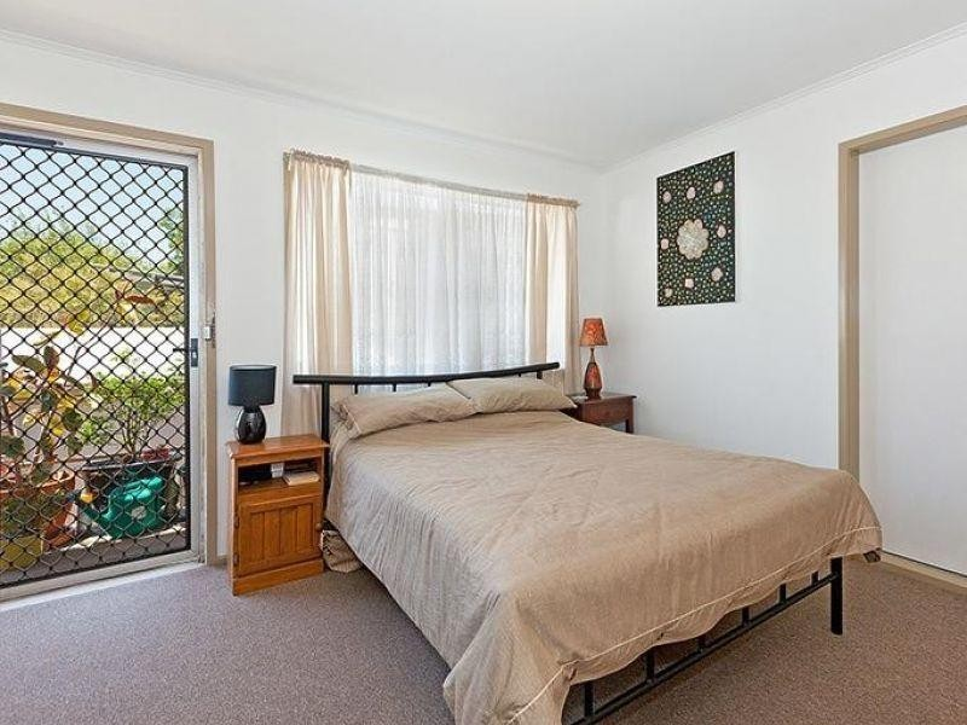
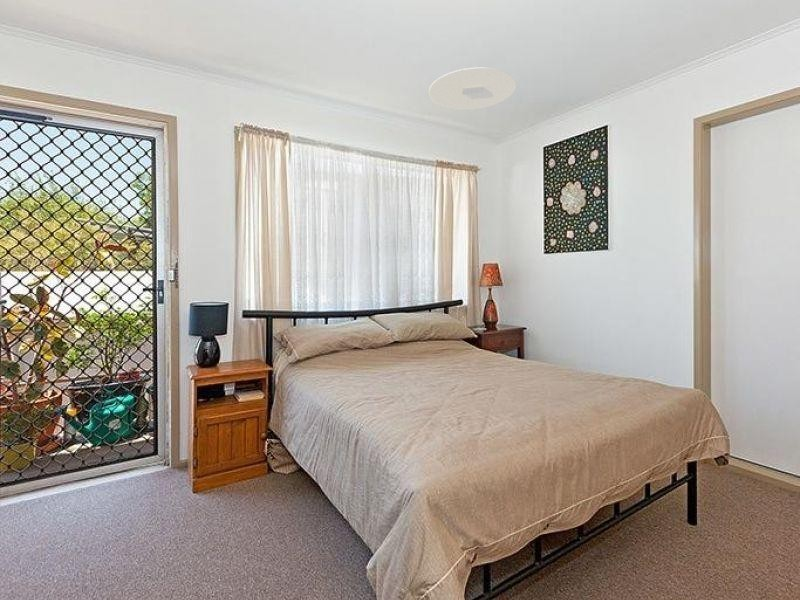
+ ceiling light (471, 86)
